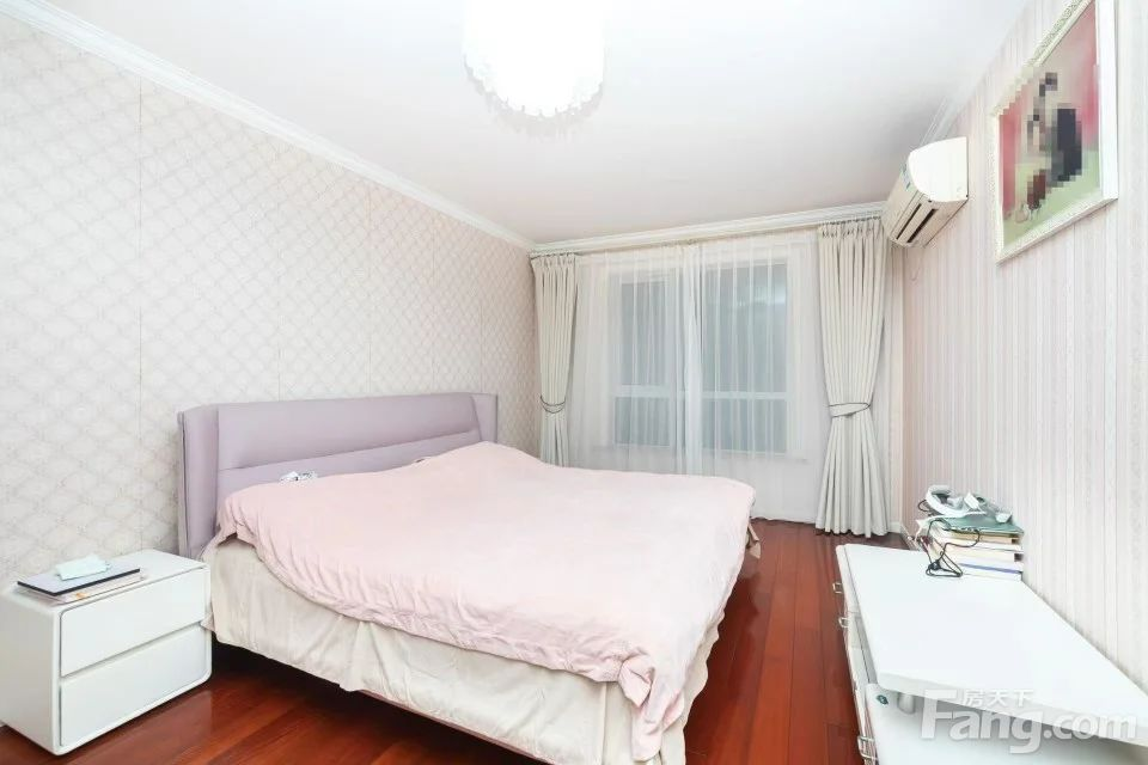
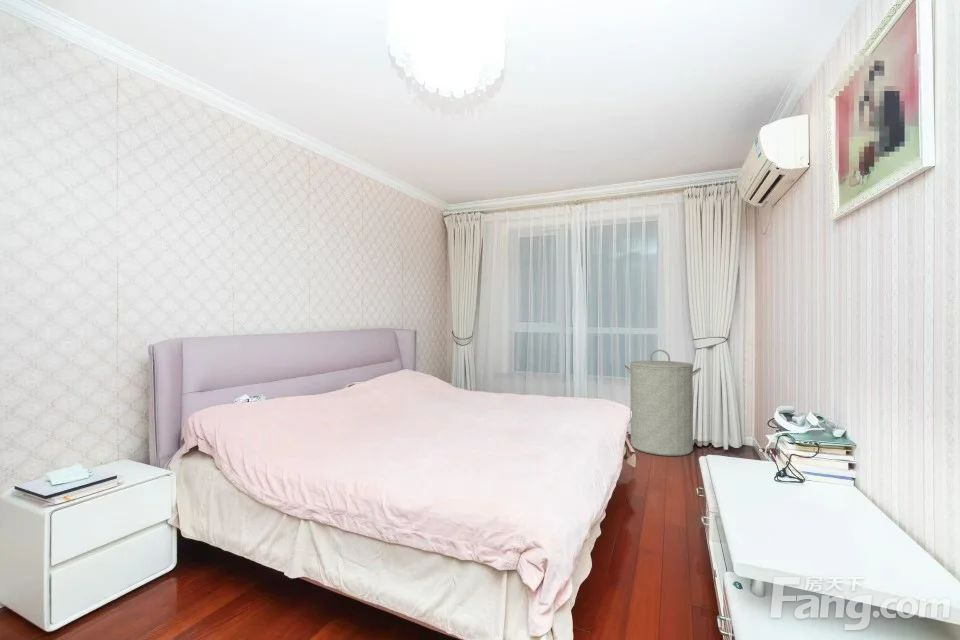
+ laundry hamper (660, 398)
